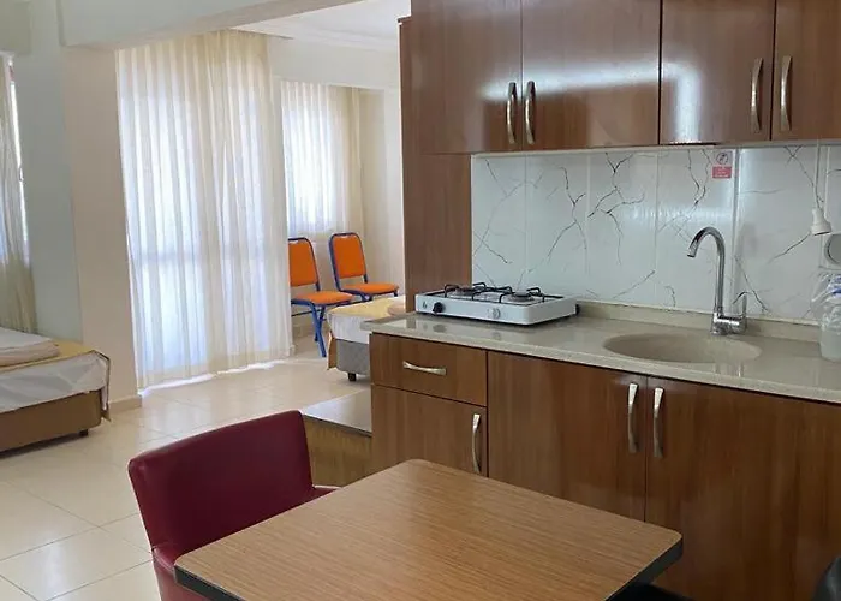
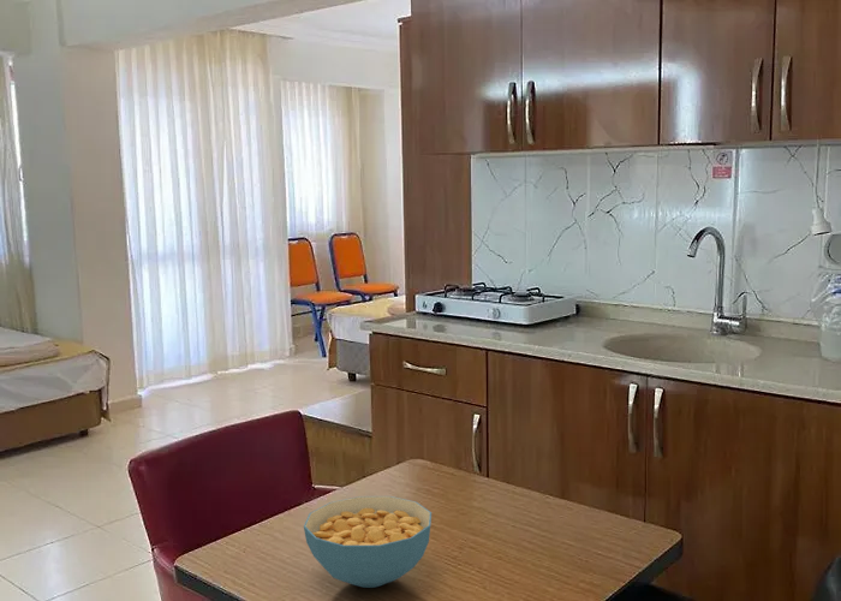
+ cereal bowl (369, 548)
